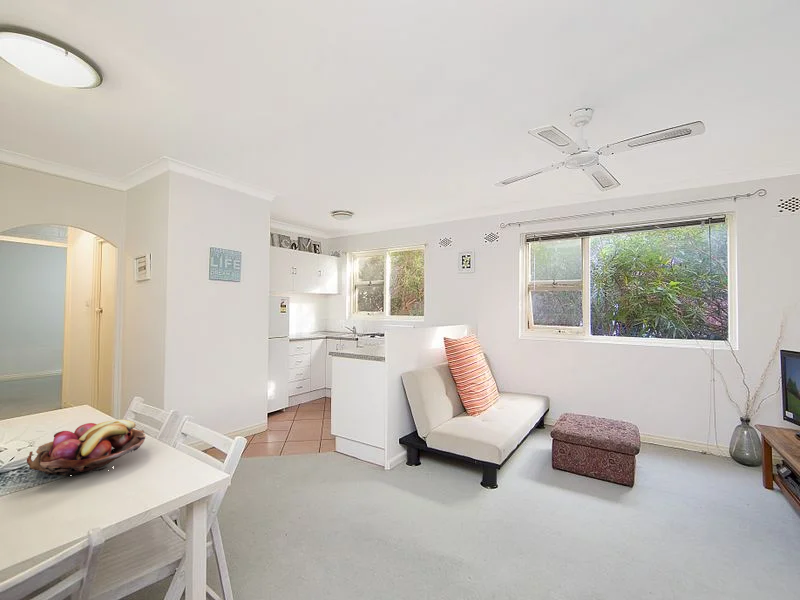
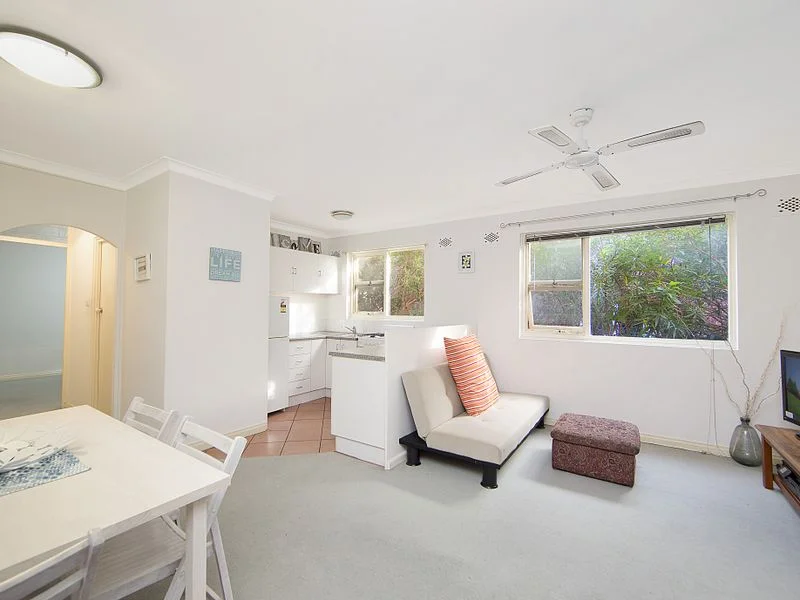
- fruit basket (91, 444)
